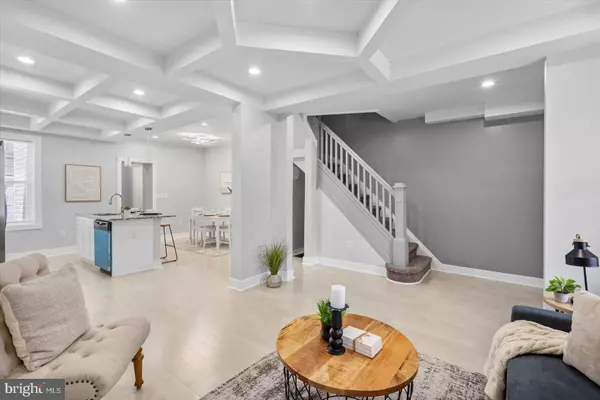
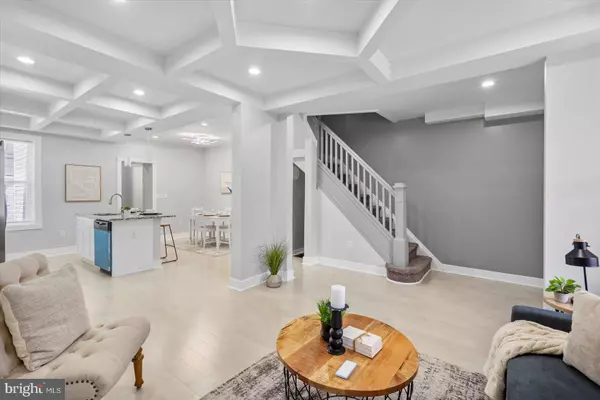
+ smartphone (346, 368)
